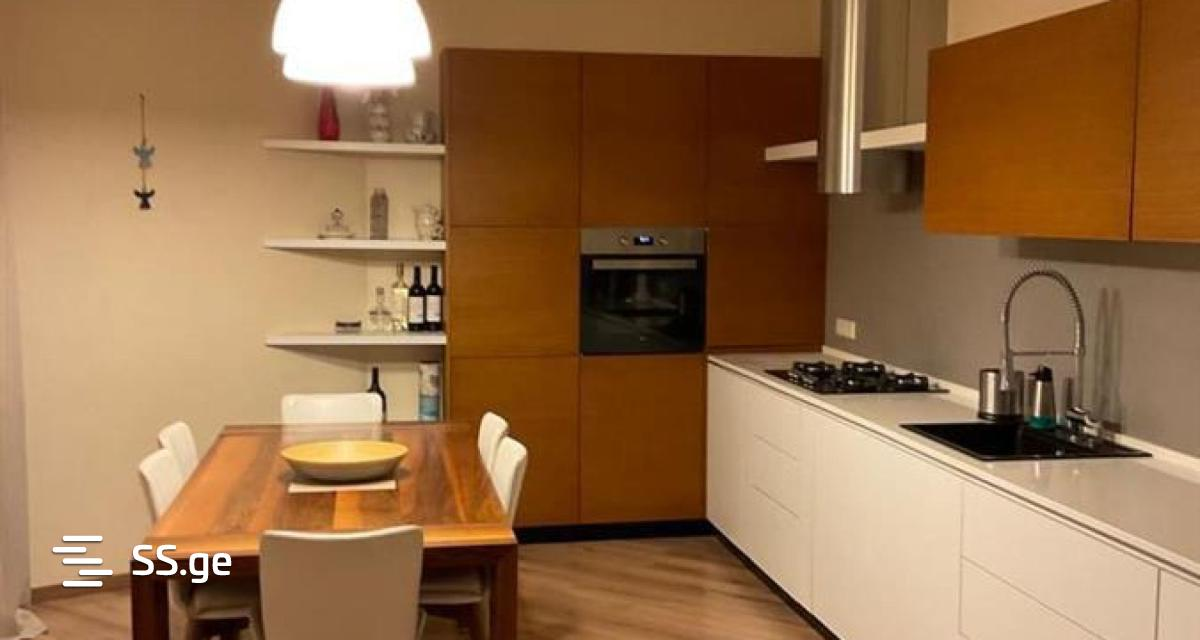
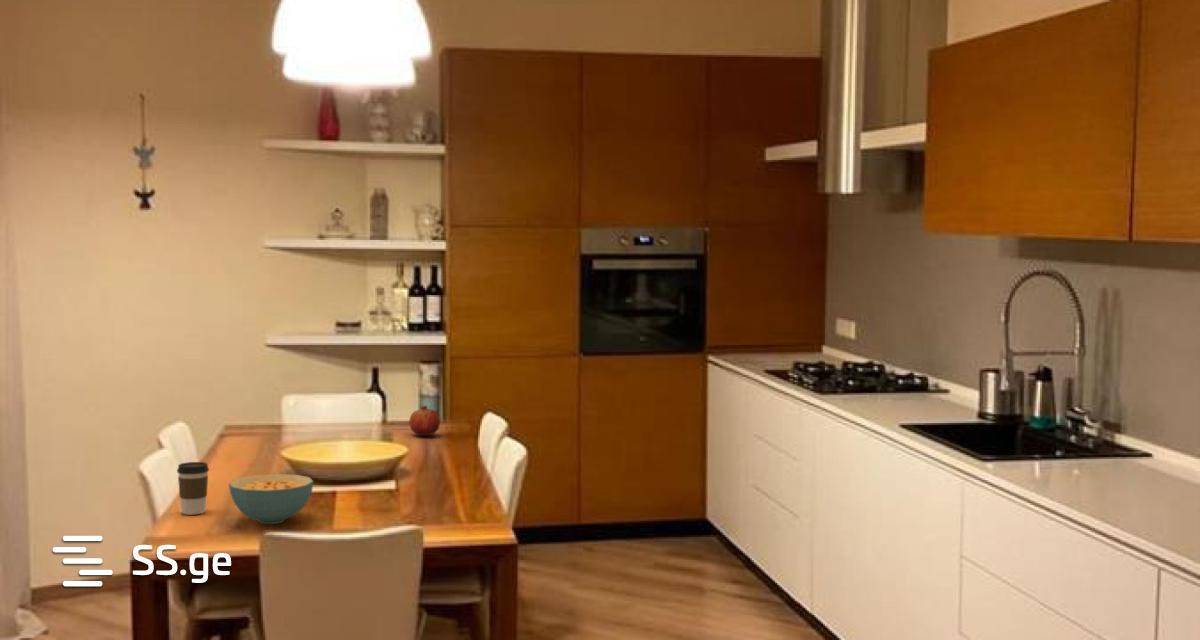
+ fruit (424, 421)
+ cereal bowl (271, 501)
+ coffee cup (193, 488)
